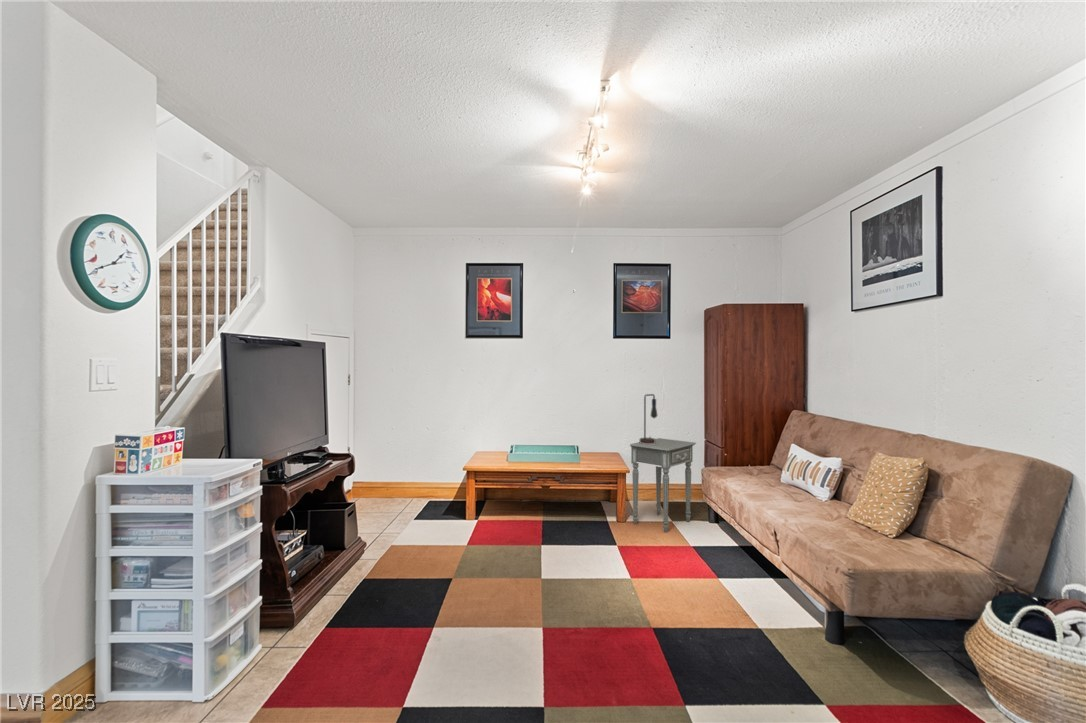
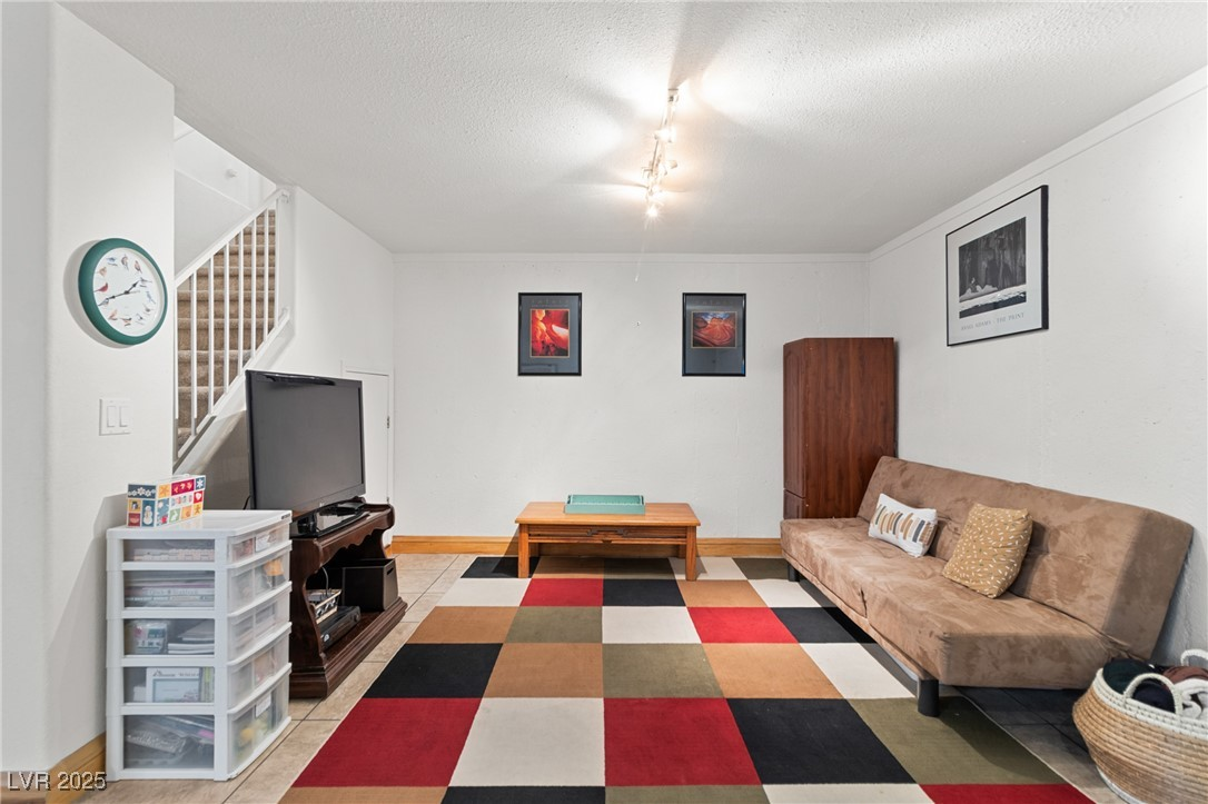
- side table (663, 483)
- table lamp (651, 416)
